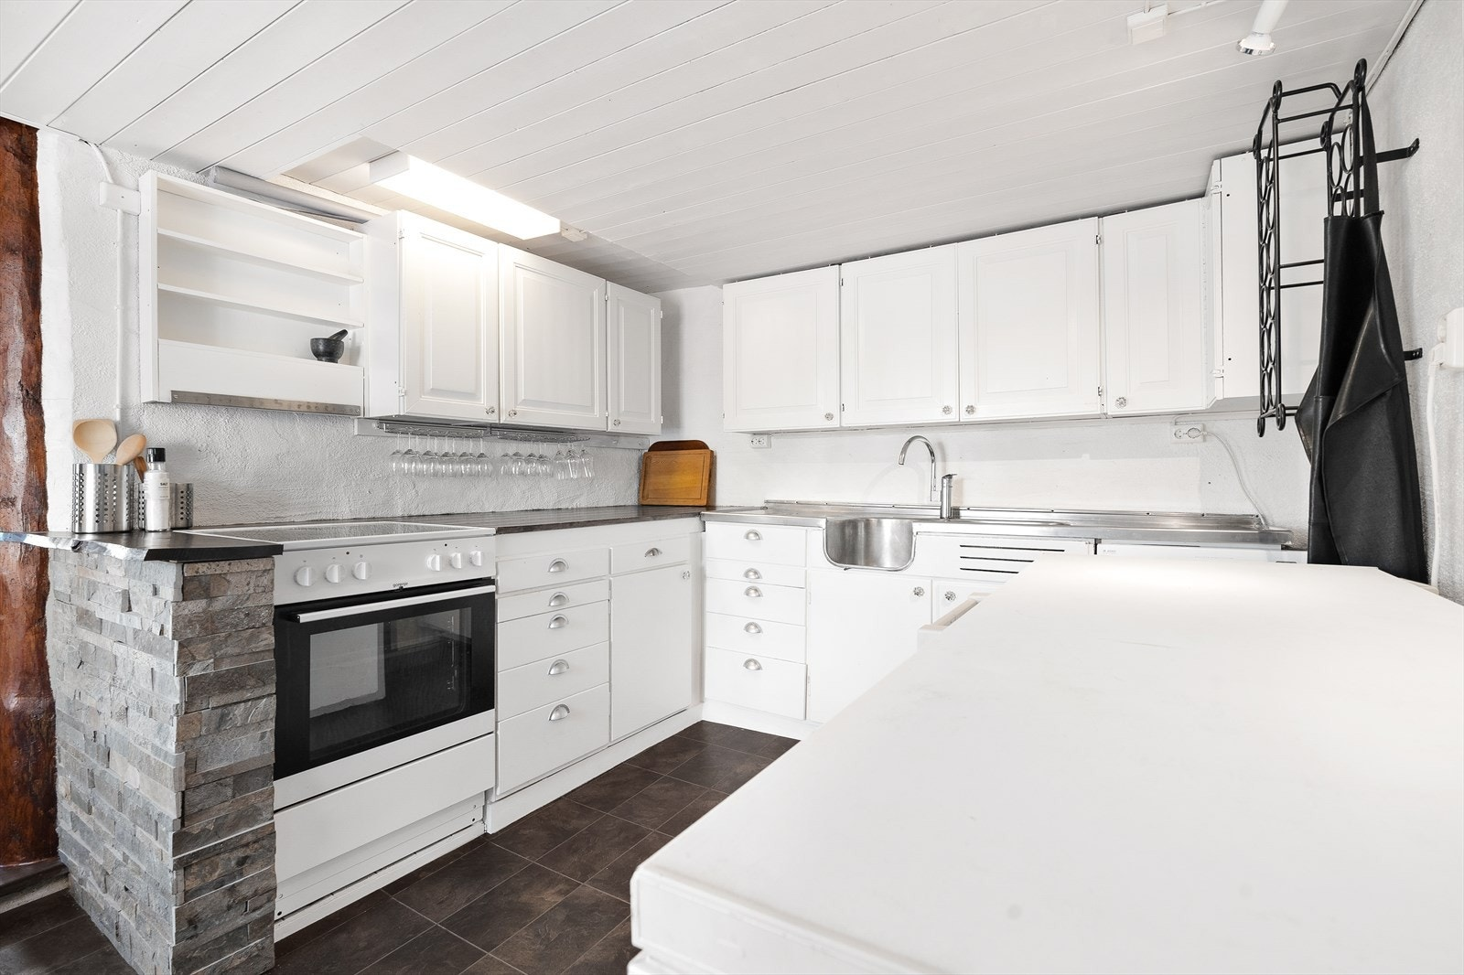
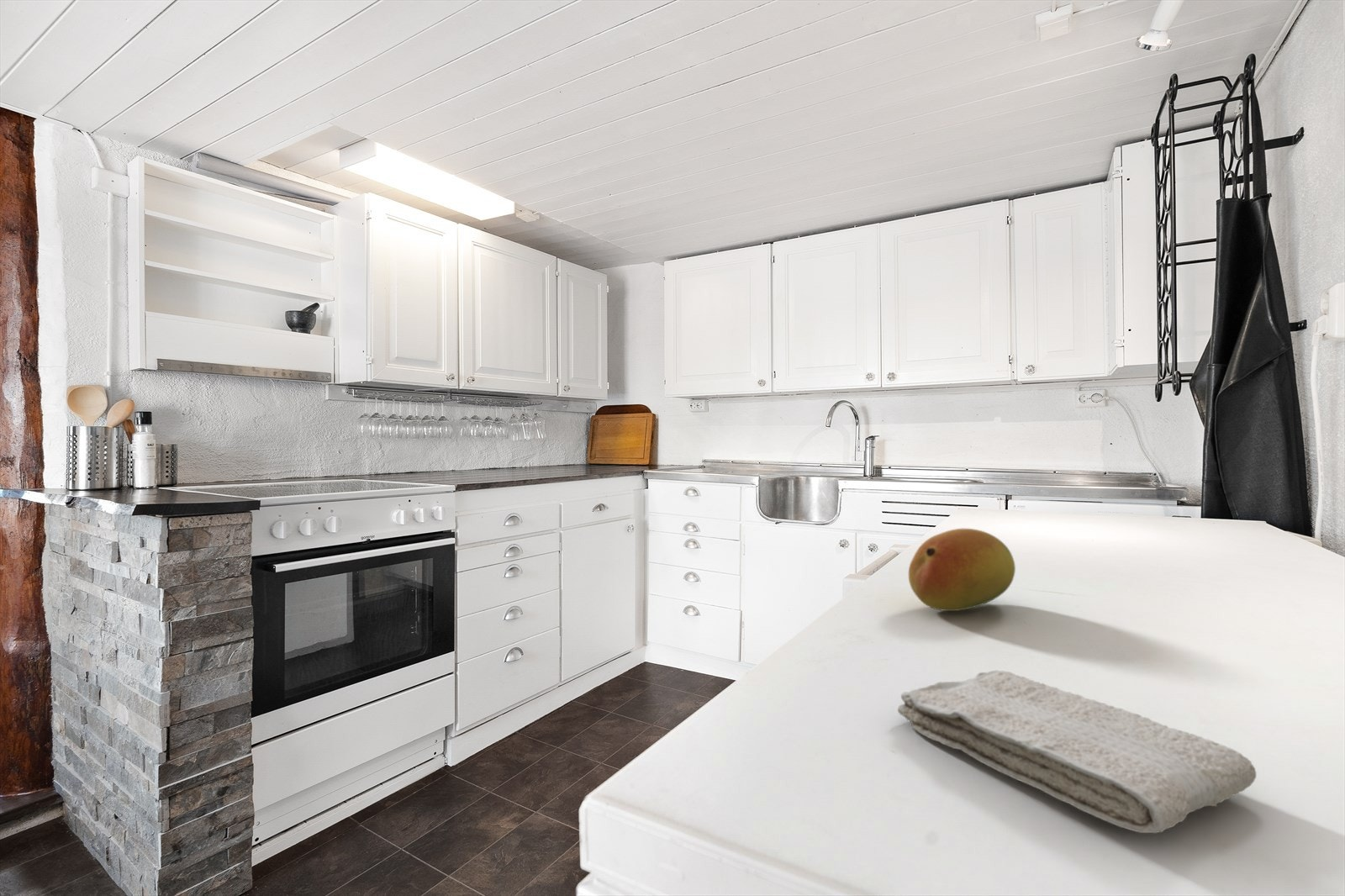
+ fruit (968, 568)
+ washcloth (1054, 731)
